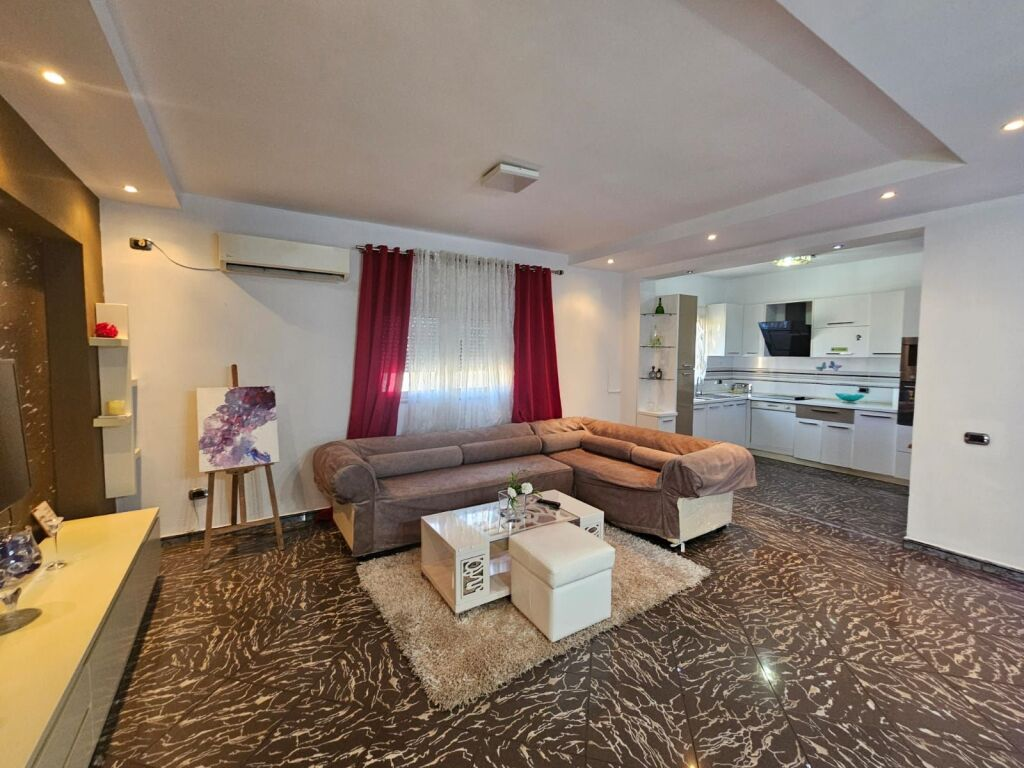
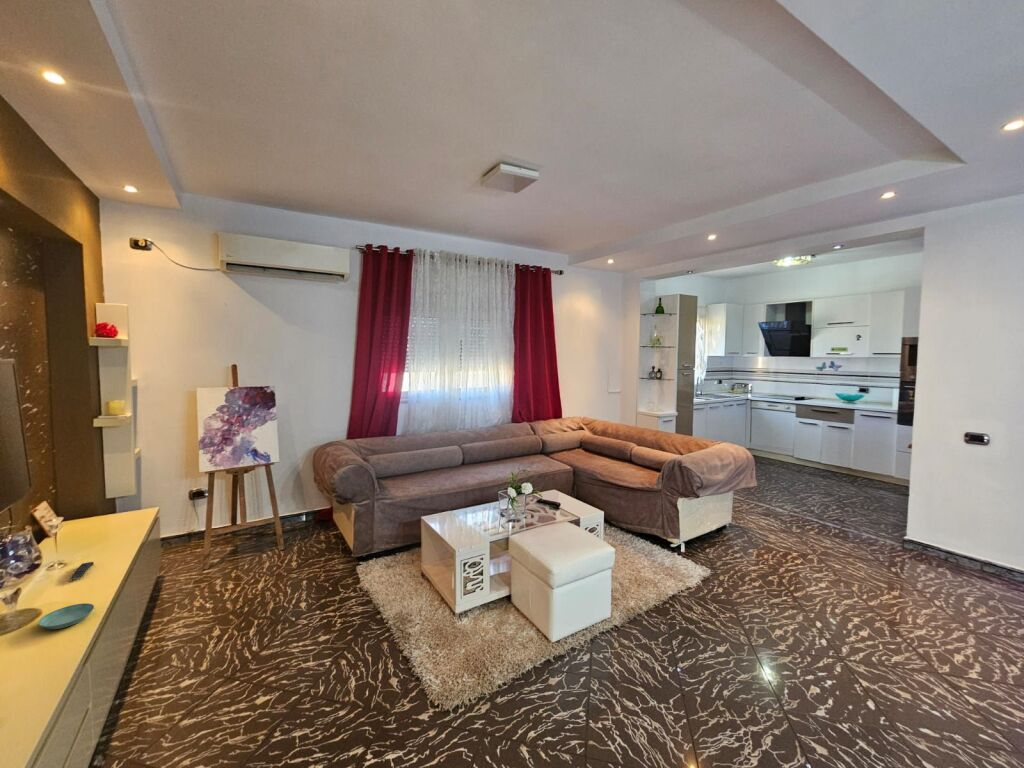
+ saucer (67, 617)
+ remote control (82, 570)
